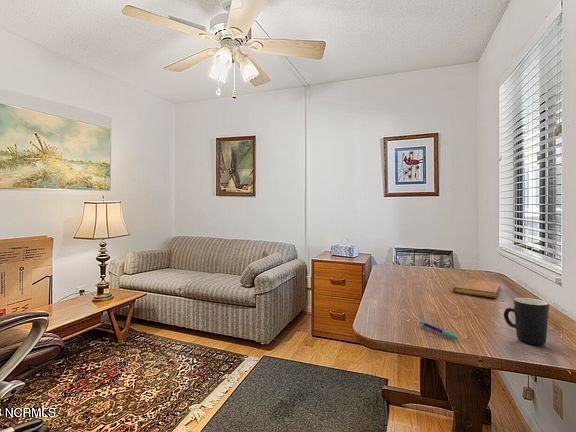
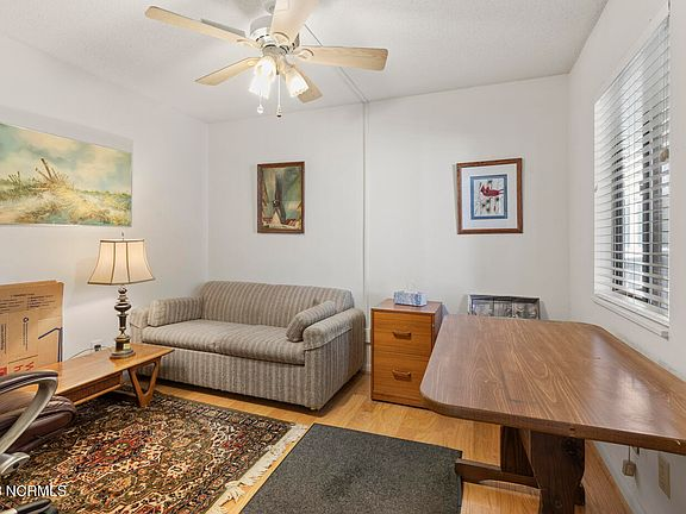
- notebook (477, 287)
- pen (438, 329)
- mug (525, 320)
